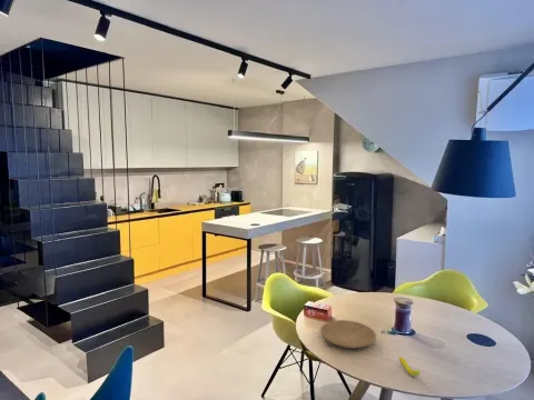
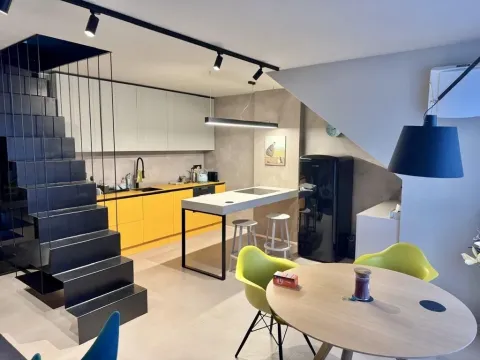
- fruit (408, 367)
- plate (347, 336)
